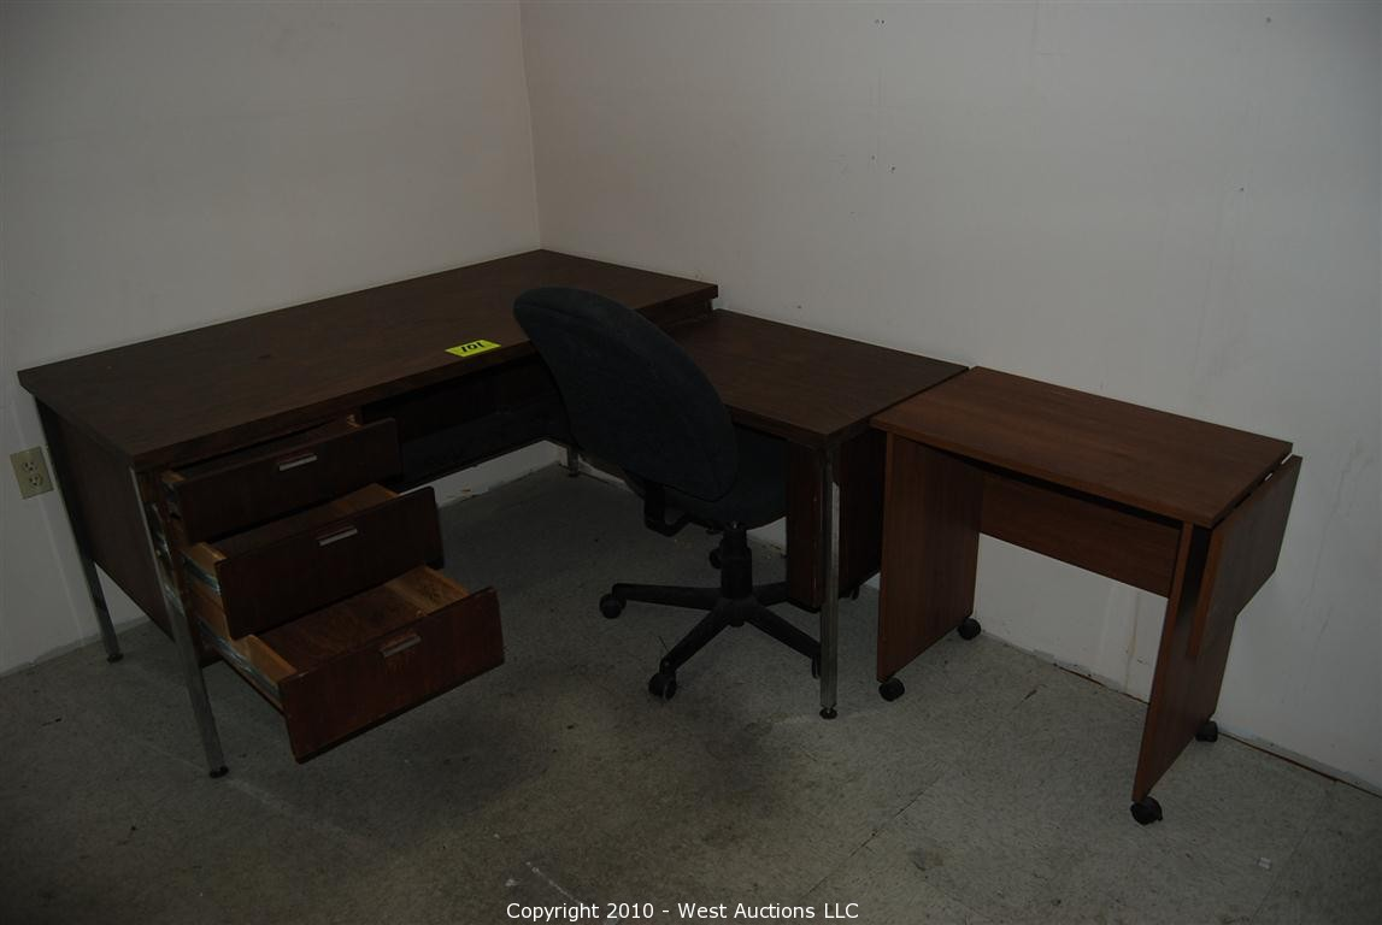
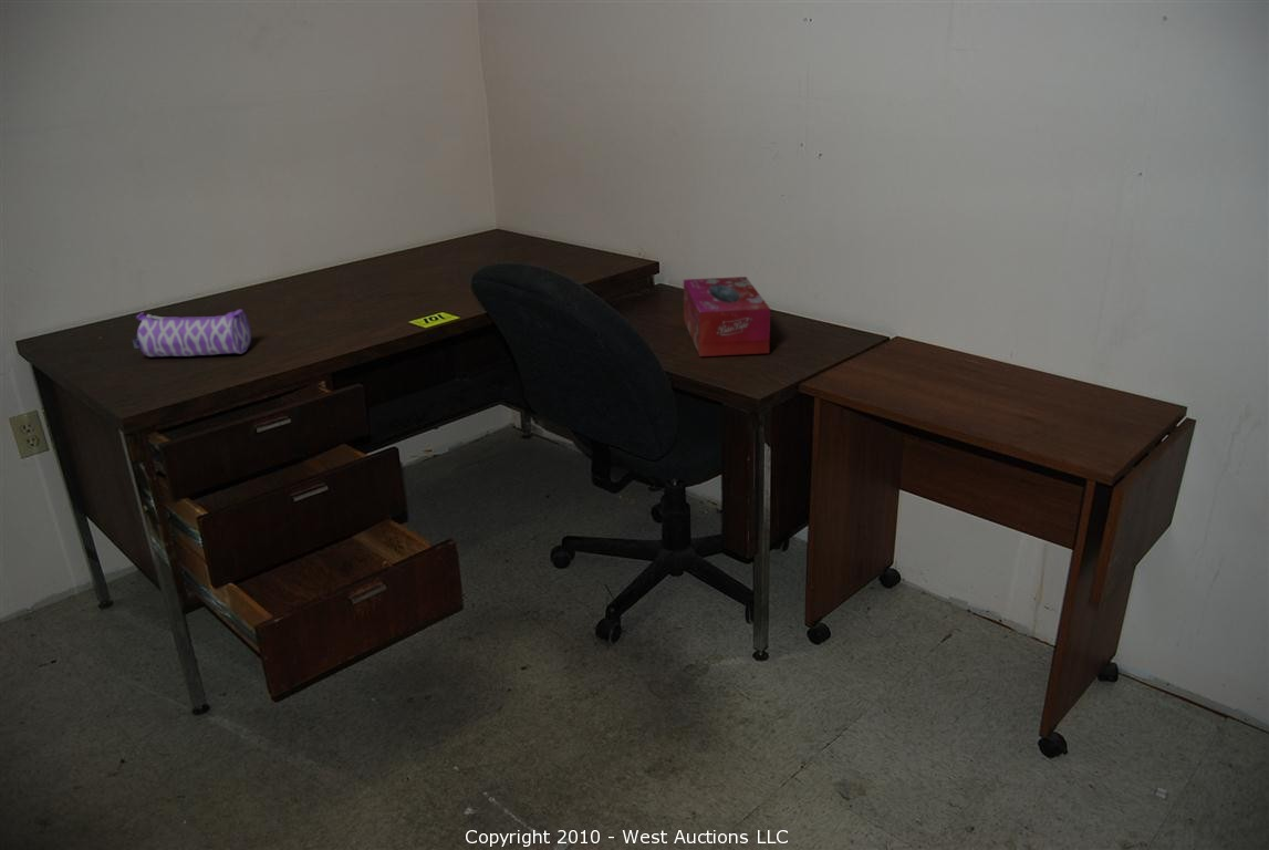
+ pencil case (194, 332)
+ tissue box (724, 314)
